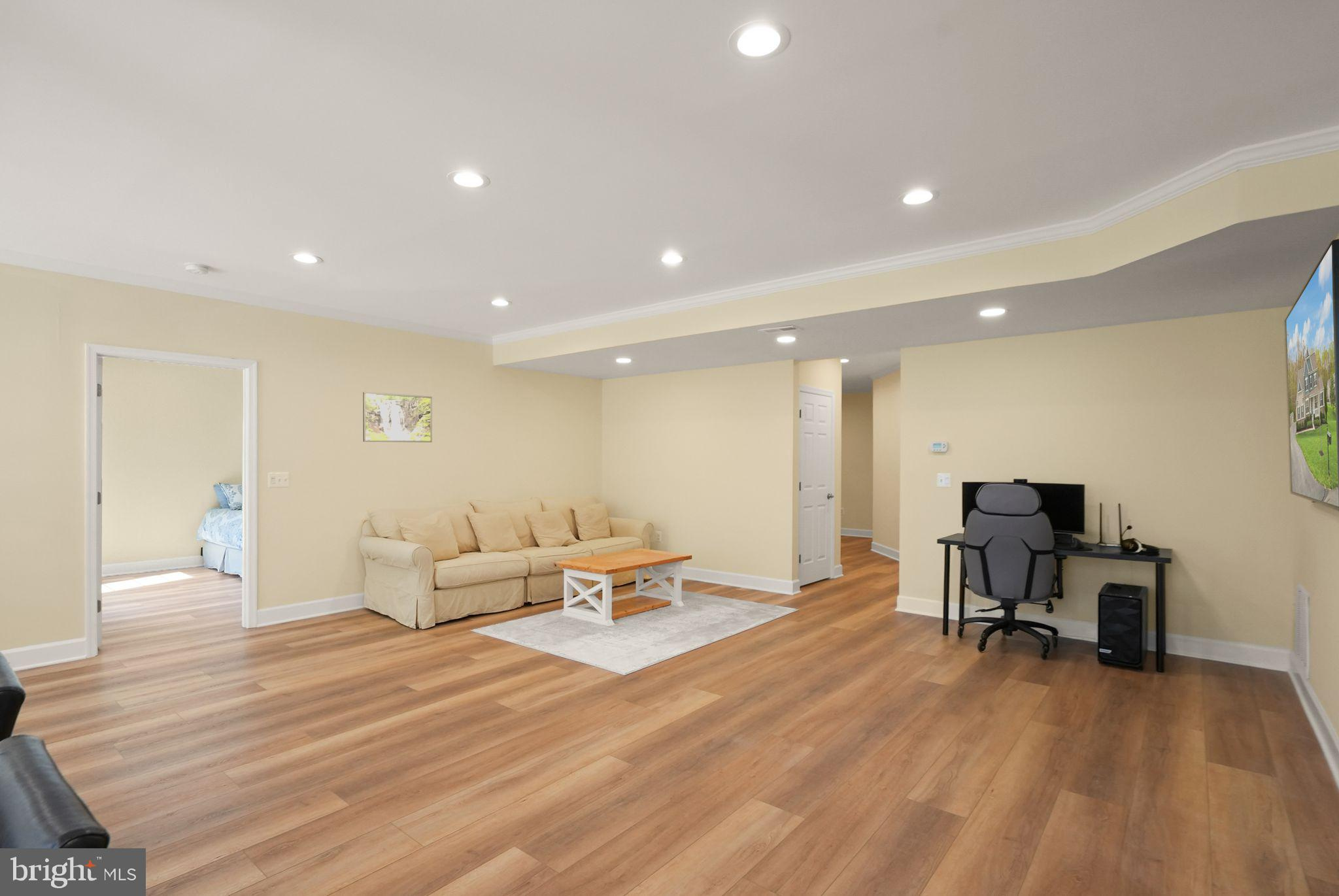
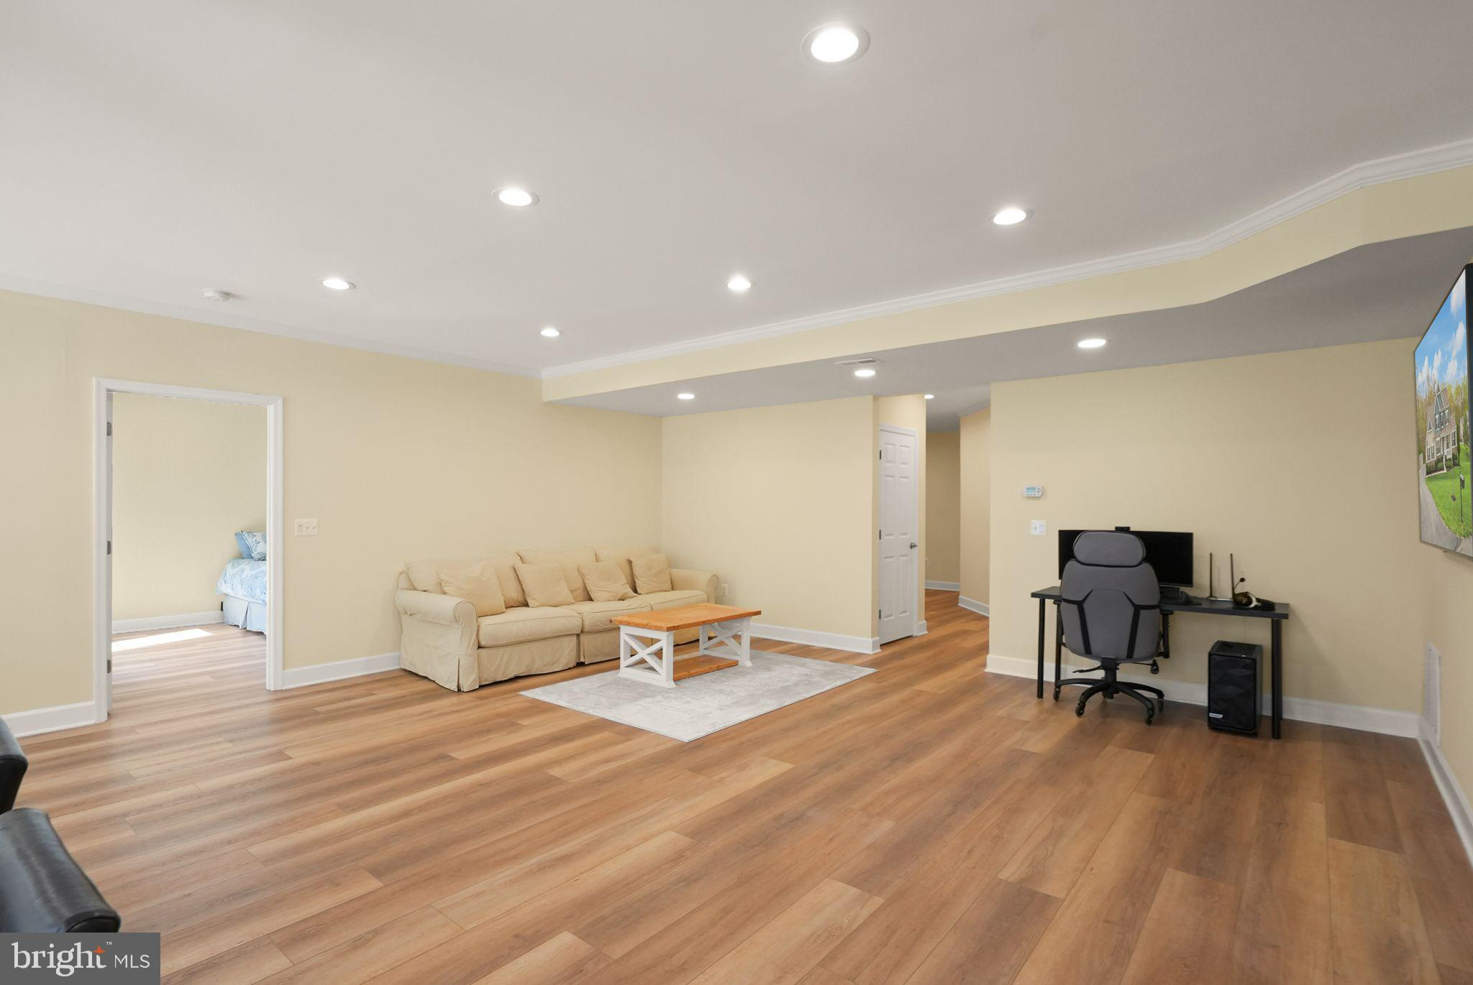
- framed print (399, 418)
